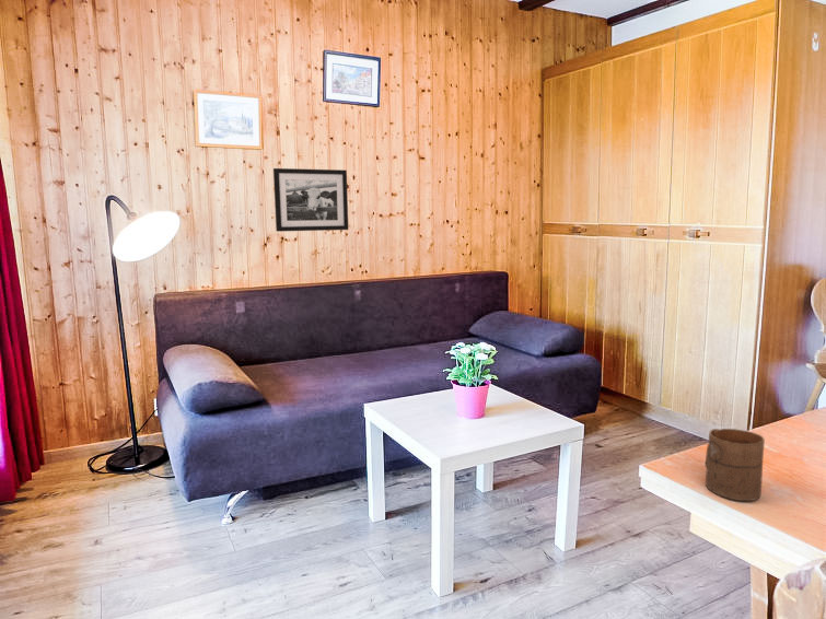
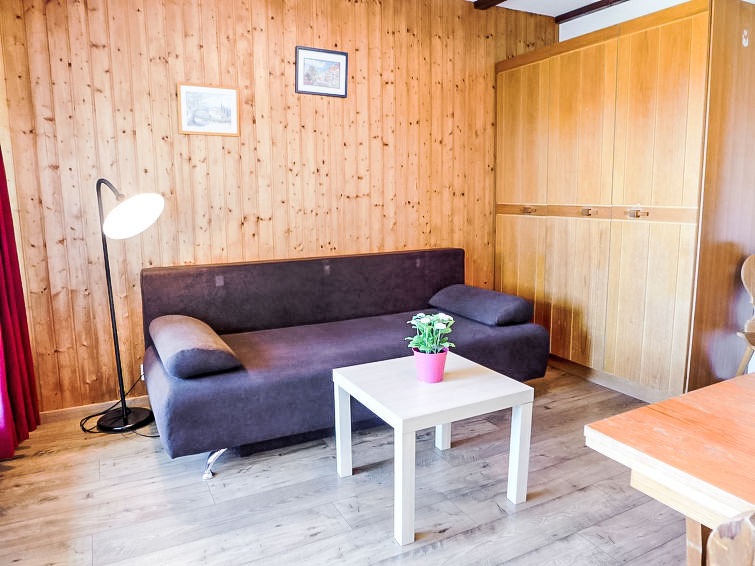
- picture frame (312, 200)
- cup (733, 462)
